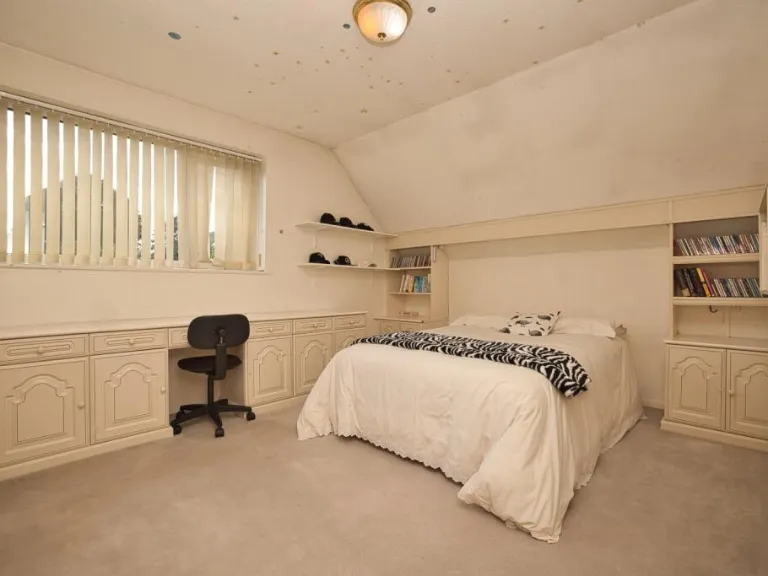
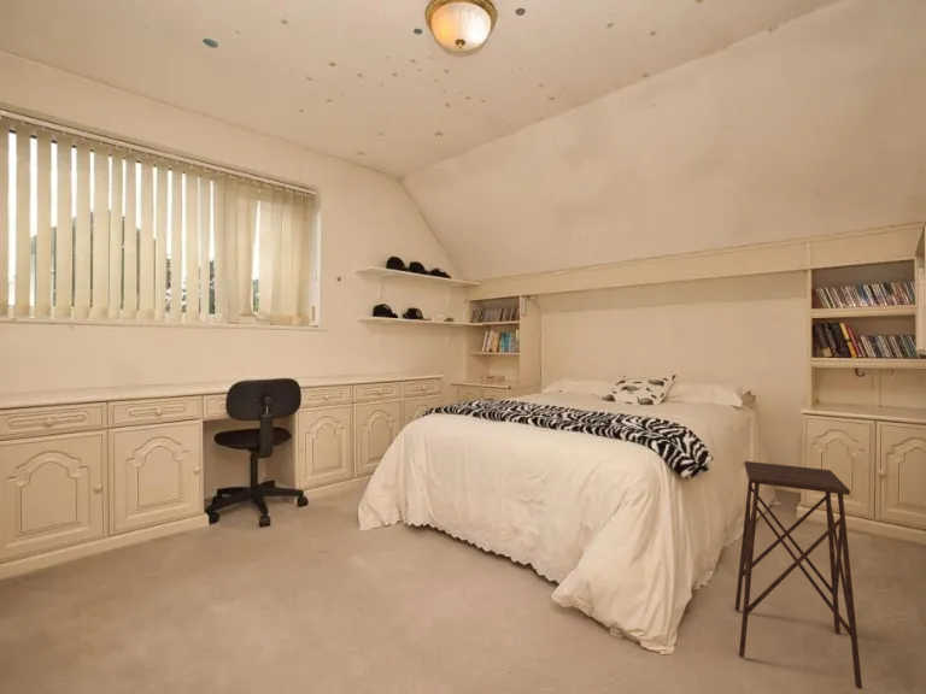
+ side table (793, 559)
